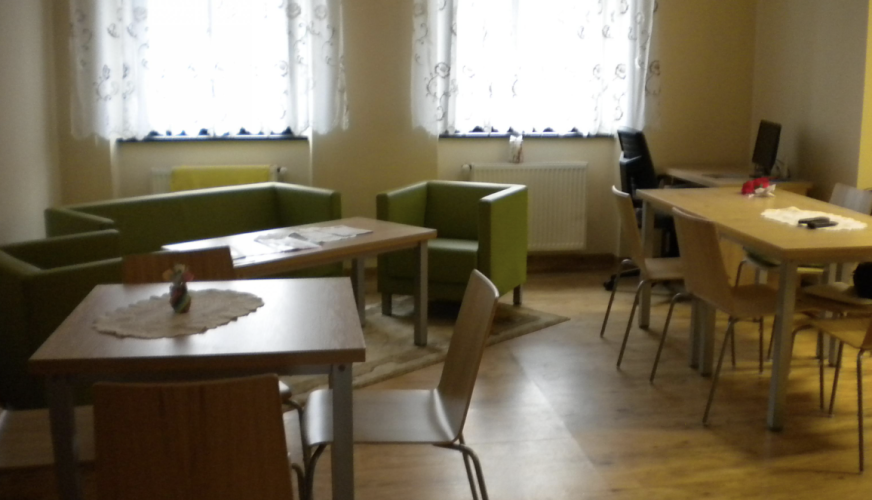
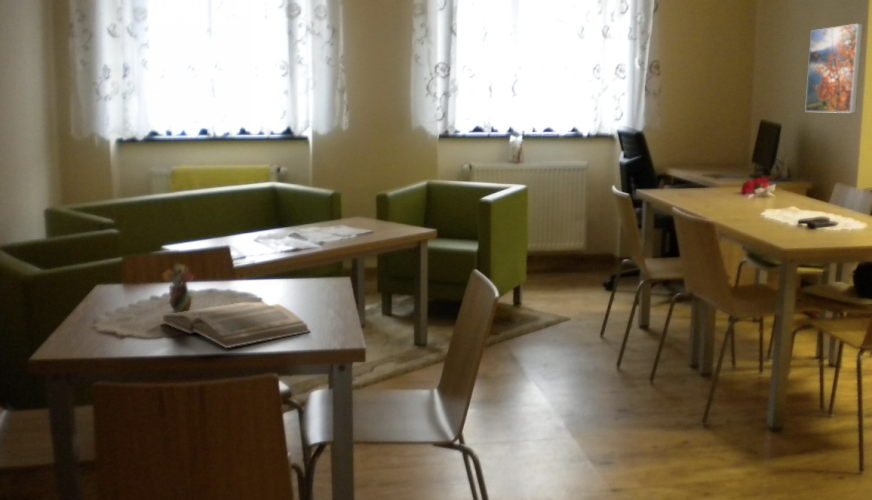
+ book (234, 317)
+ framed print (832, 70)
